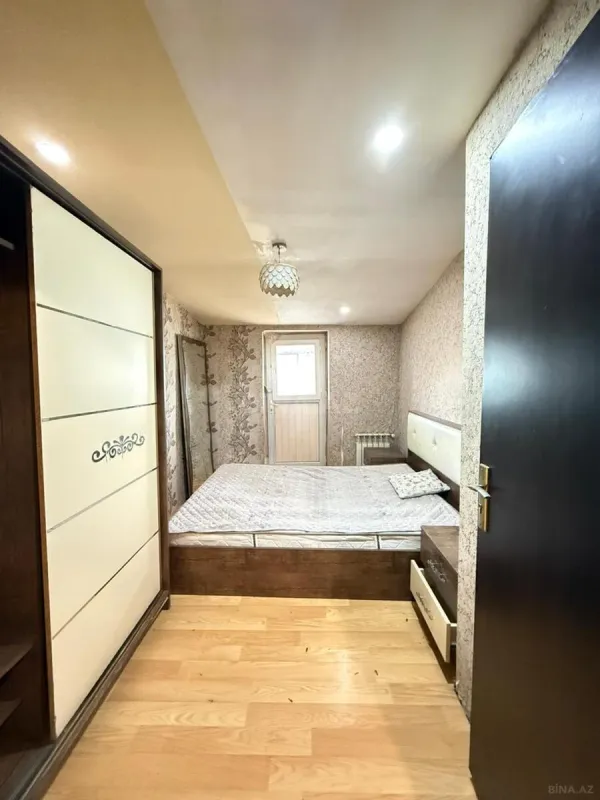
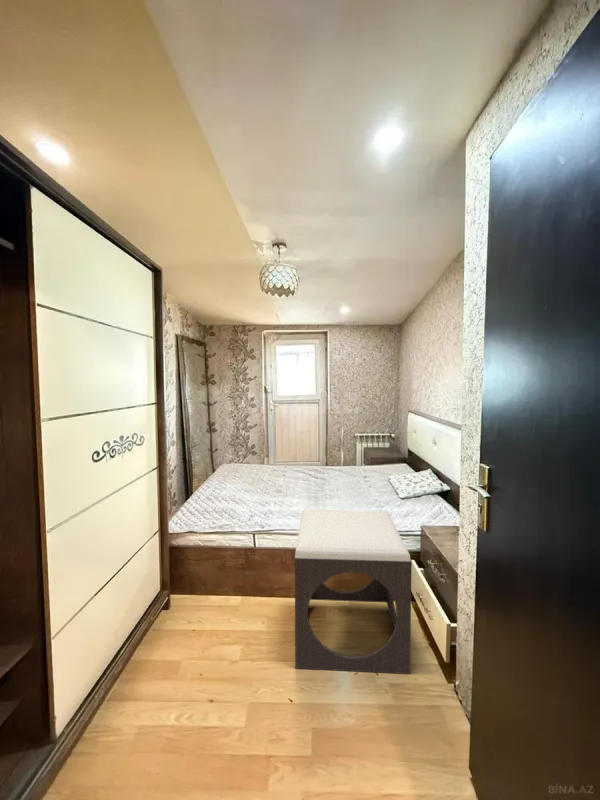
+ footstool (348, 572)
